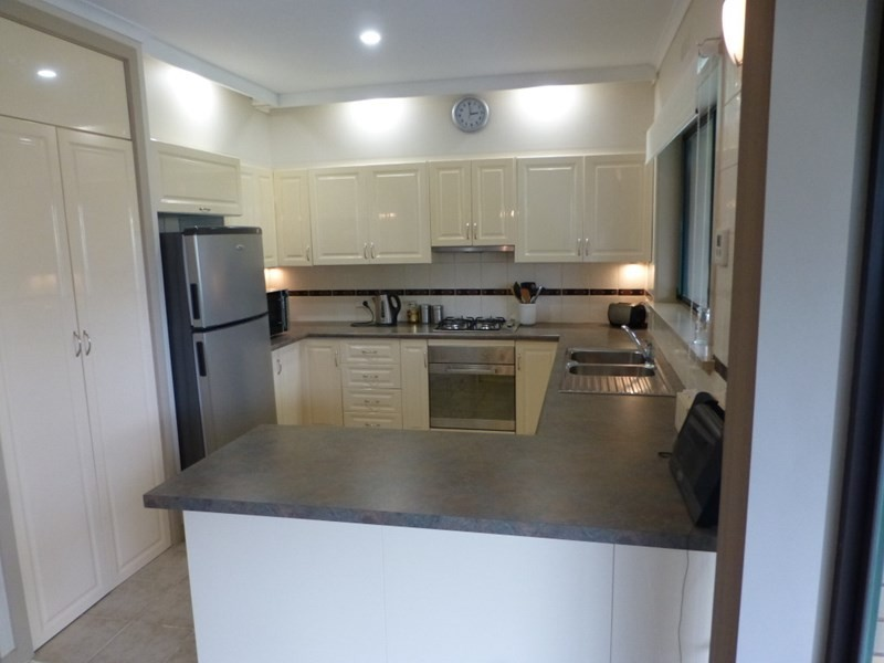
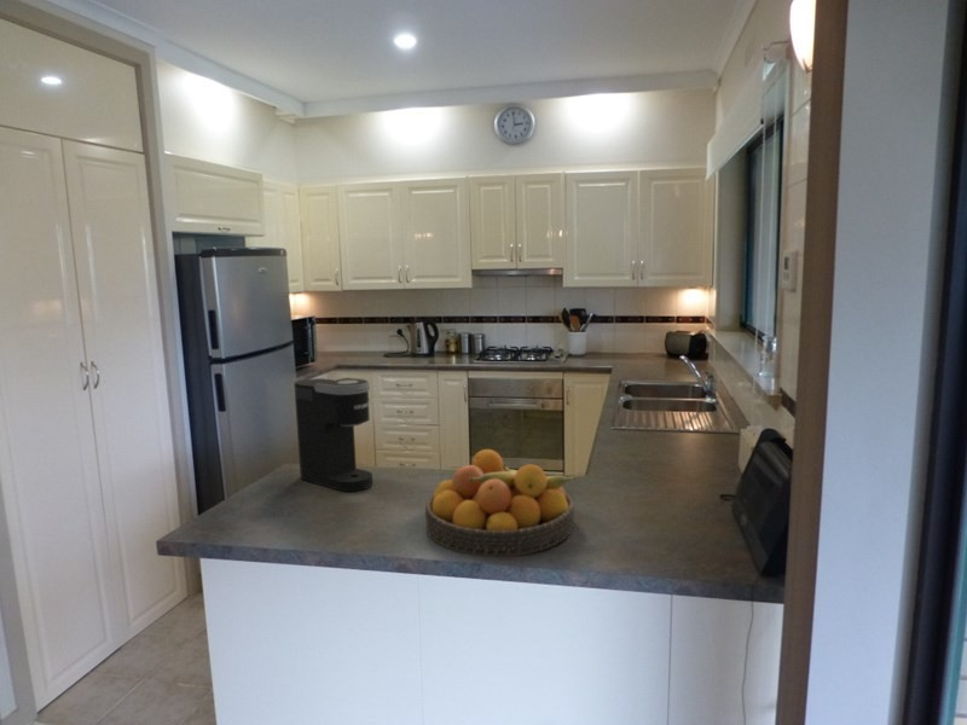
+ fruit bowl (498, 492)
+ coffee maker (334, 430)
